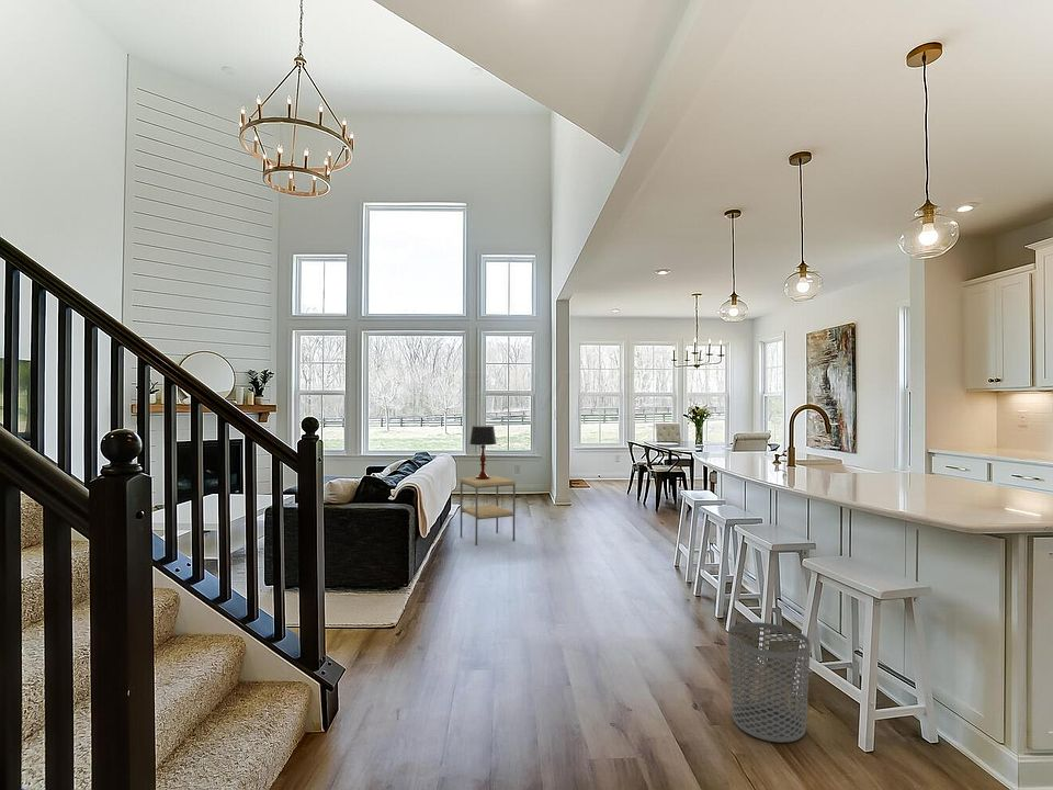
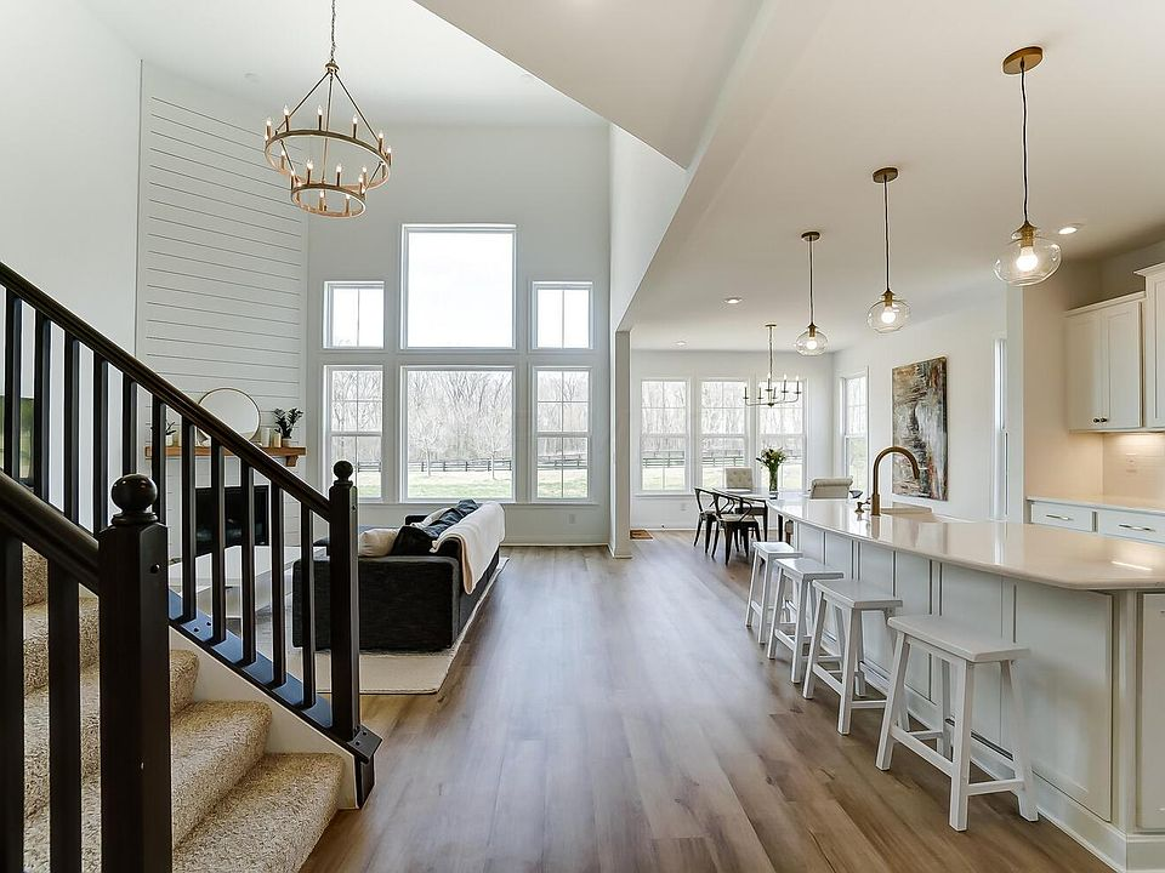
- waste bin (768, 680)
- side table (486, 508)
- table lamp (483, 452)
